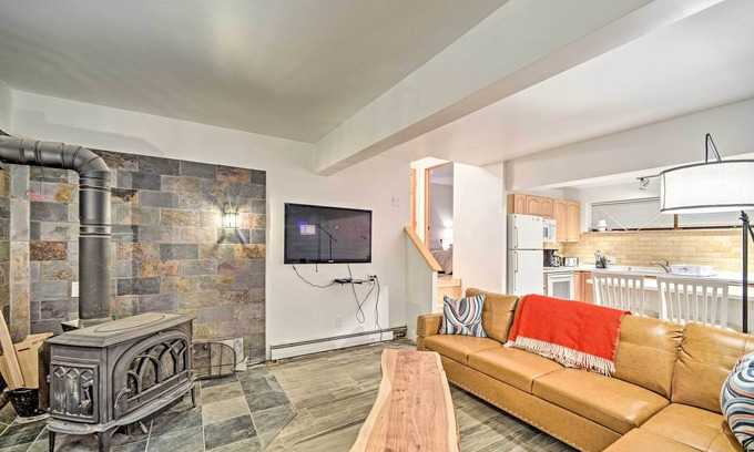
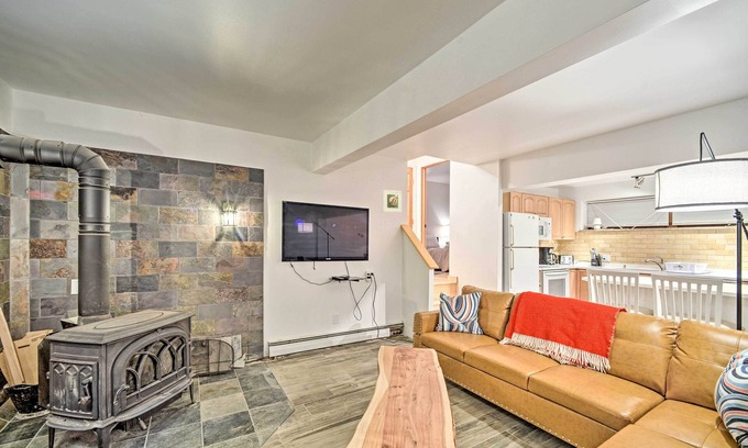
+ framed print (392, 201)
